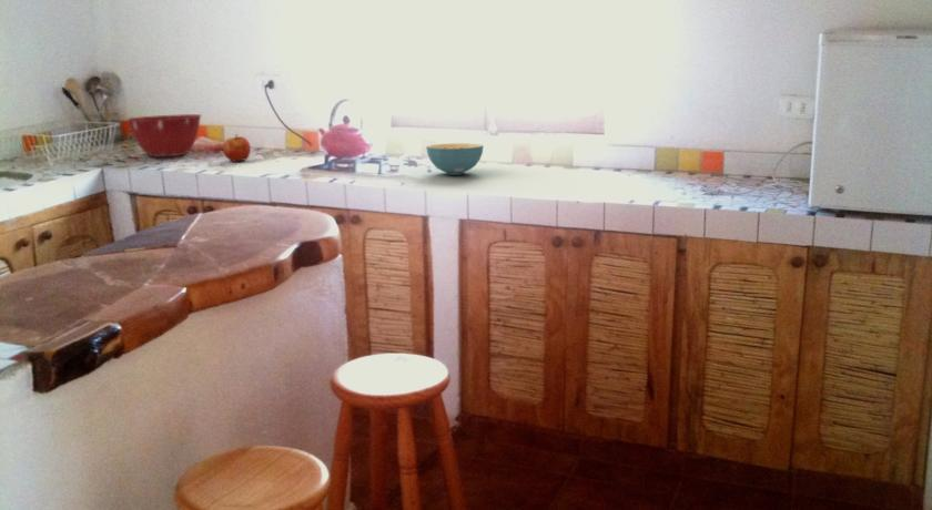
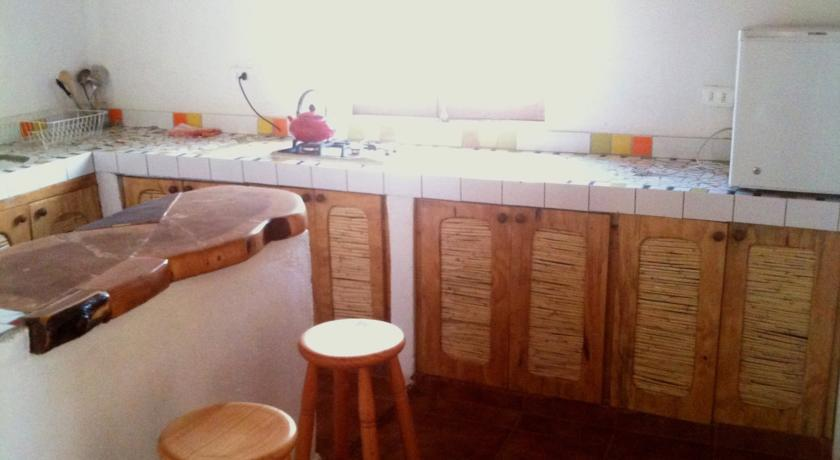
- cereal bowl (455, 160)
- fruit (236, 147)
- mixing bowl (165, 135)
